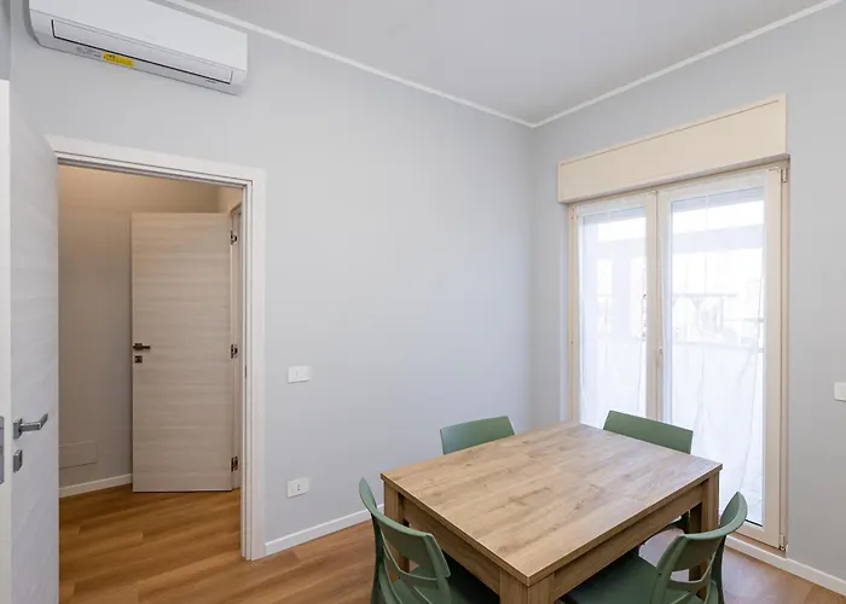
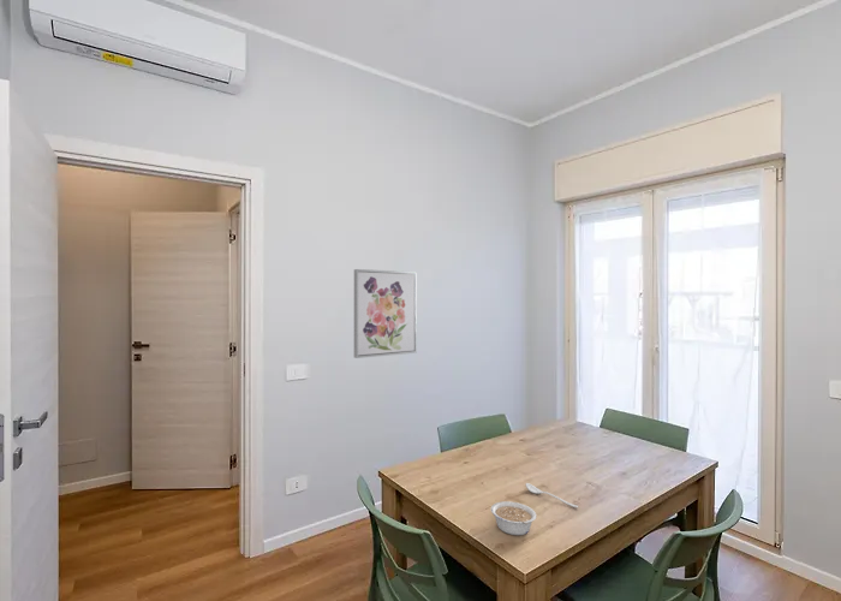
+ spoon (550, 494)
+ wall art (386, 313)
+ legume (514, 518)
